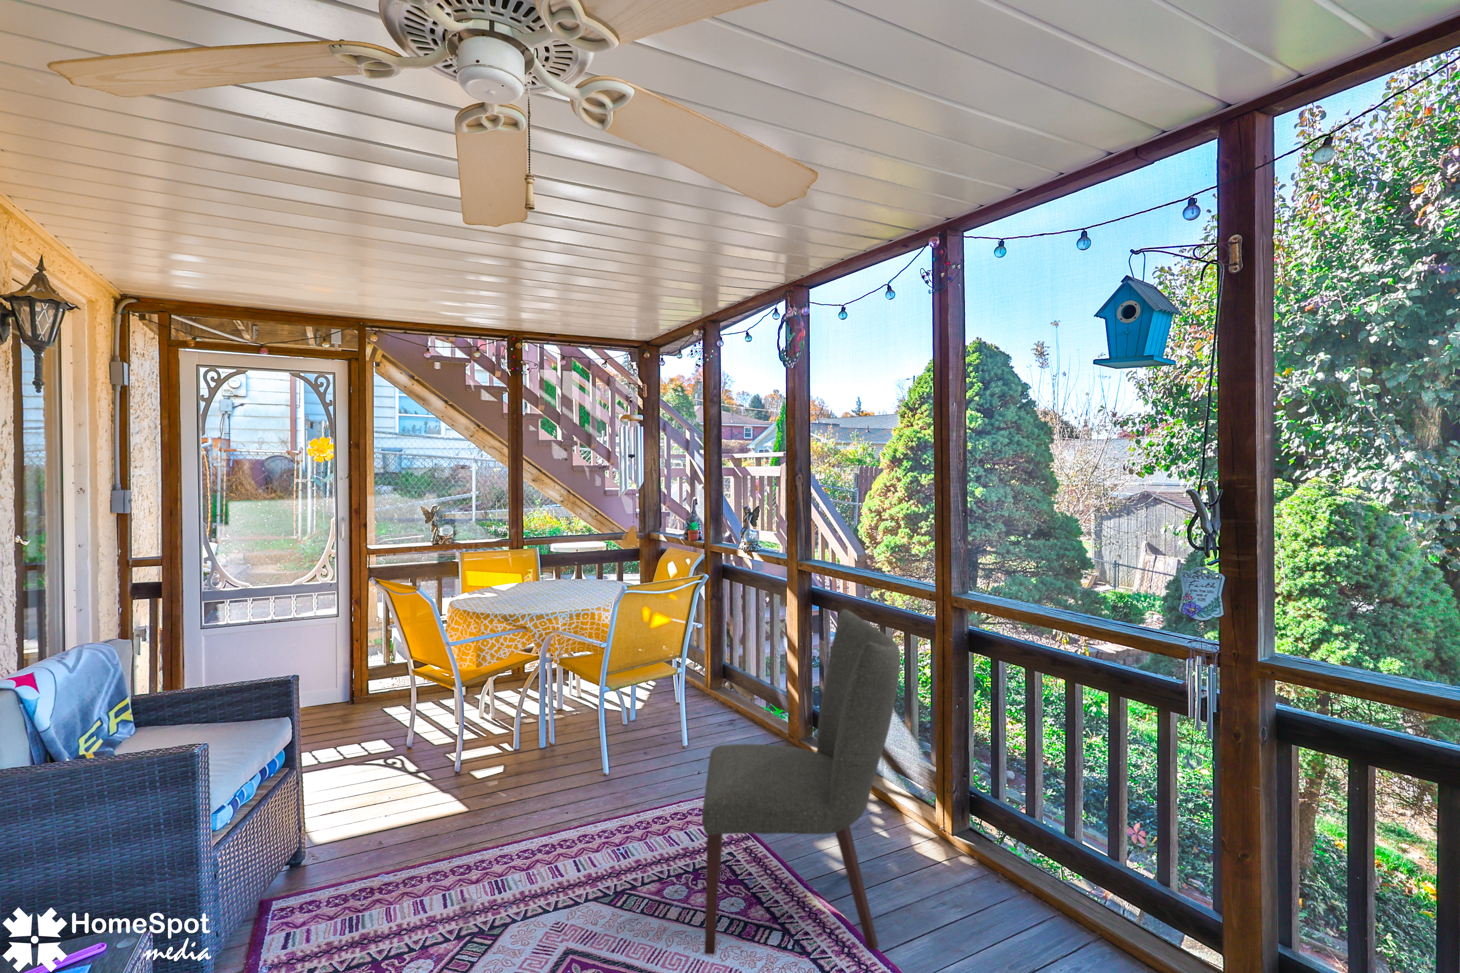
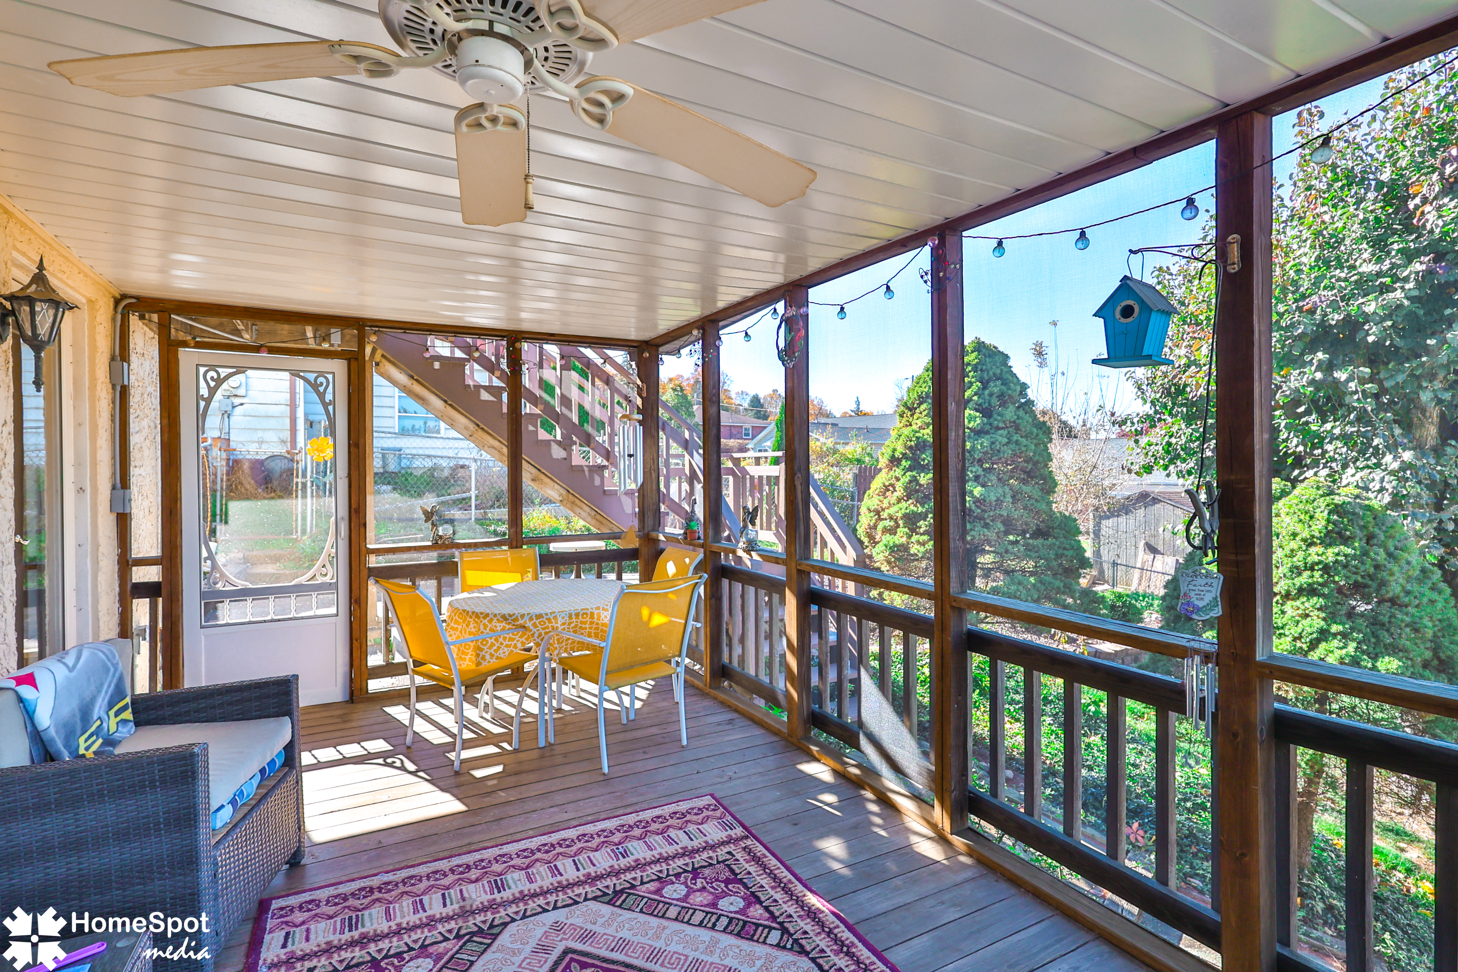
- chair (802, 766)
